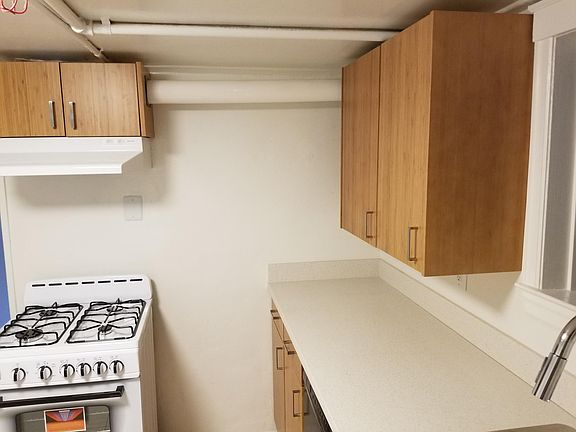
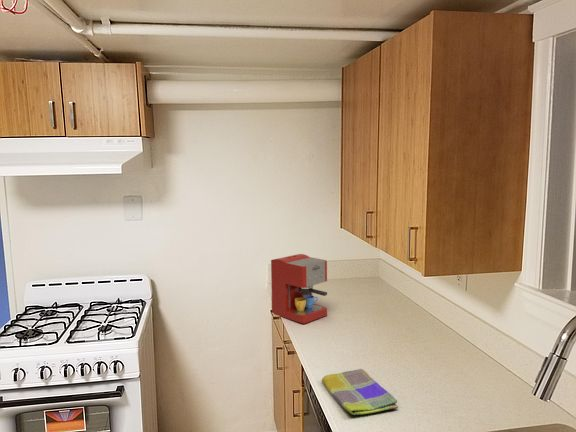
+ coffee maker (299, 286)
+ dish towel (357, 390)
